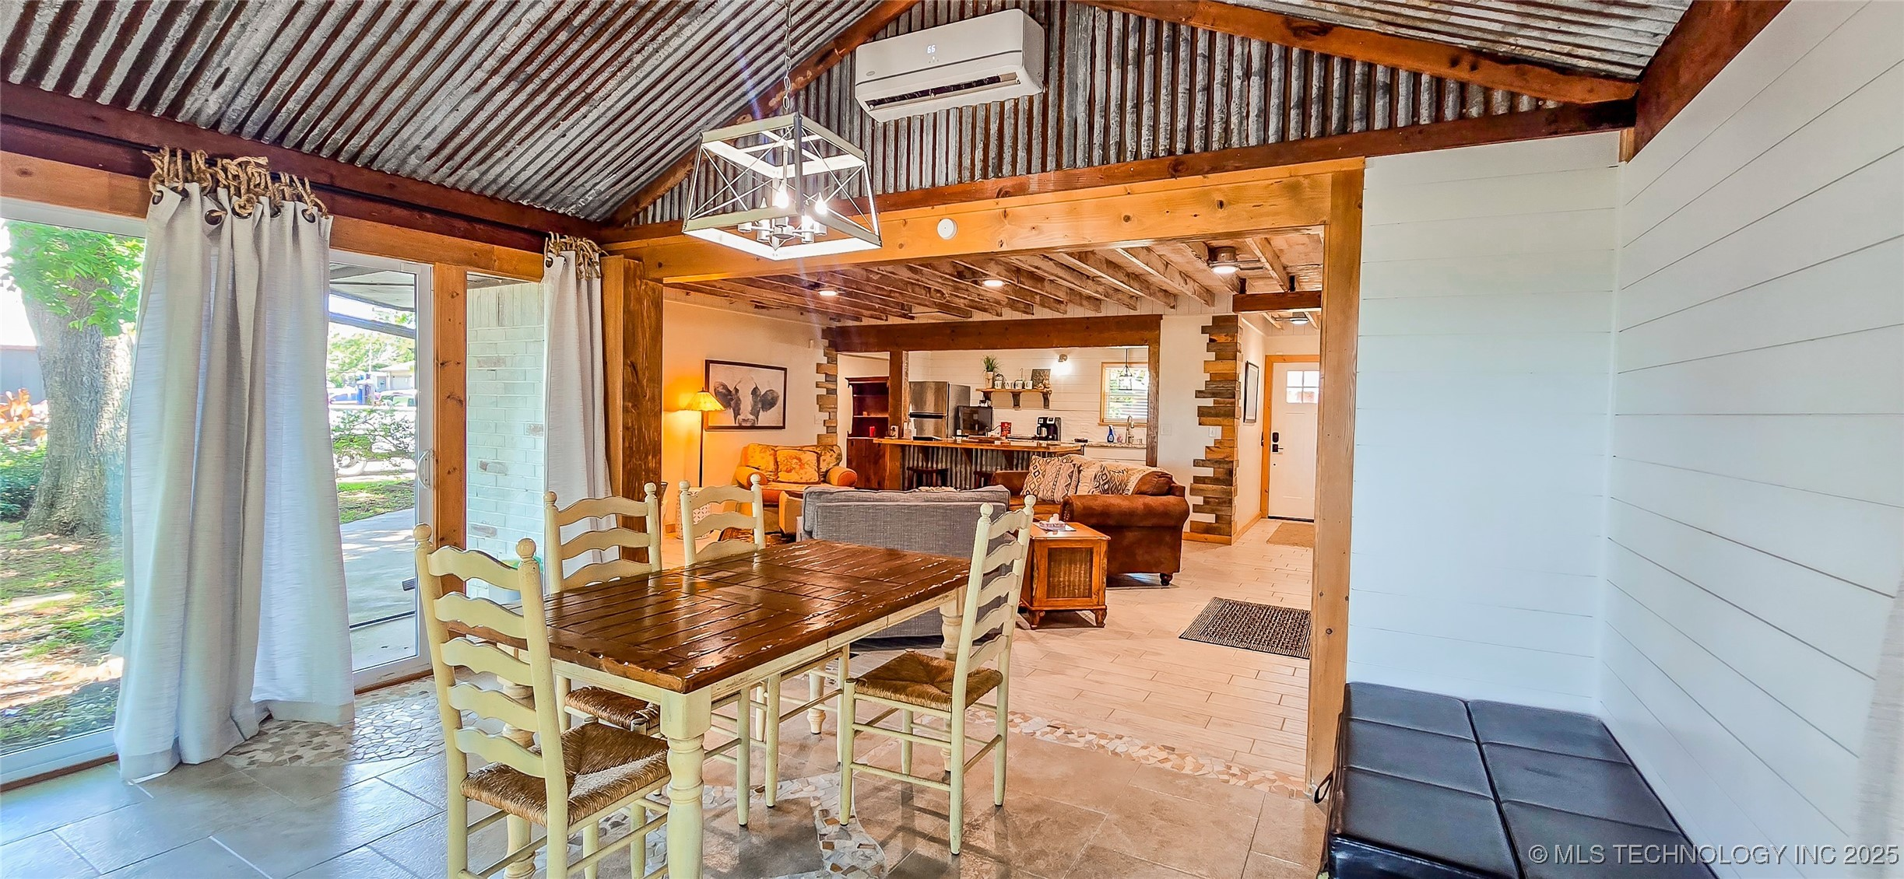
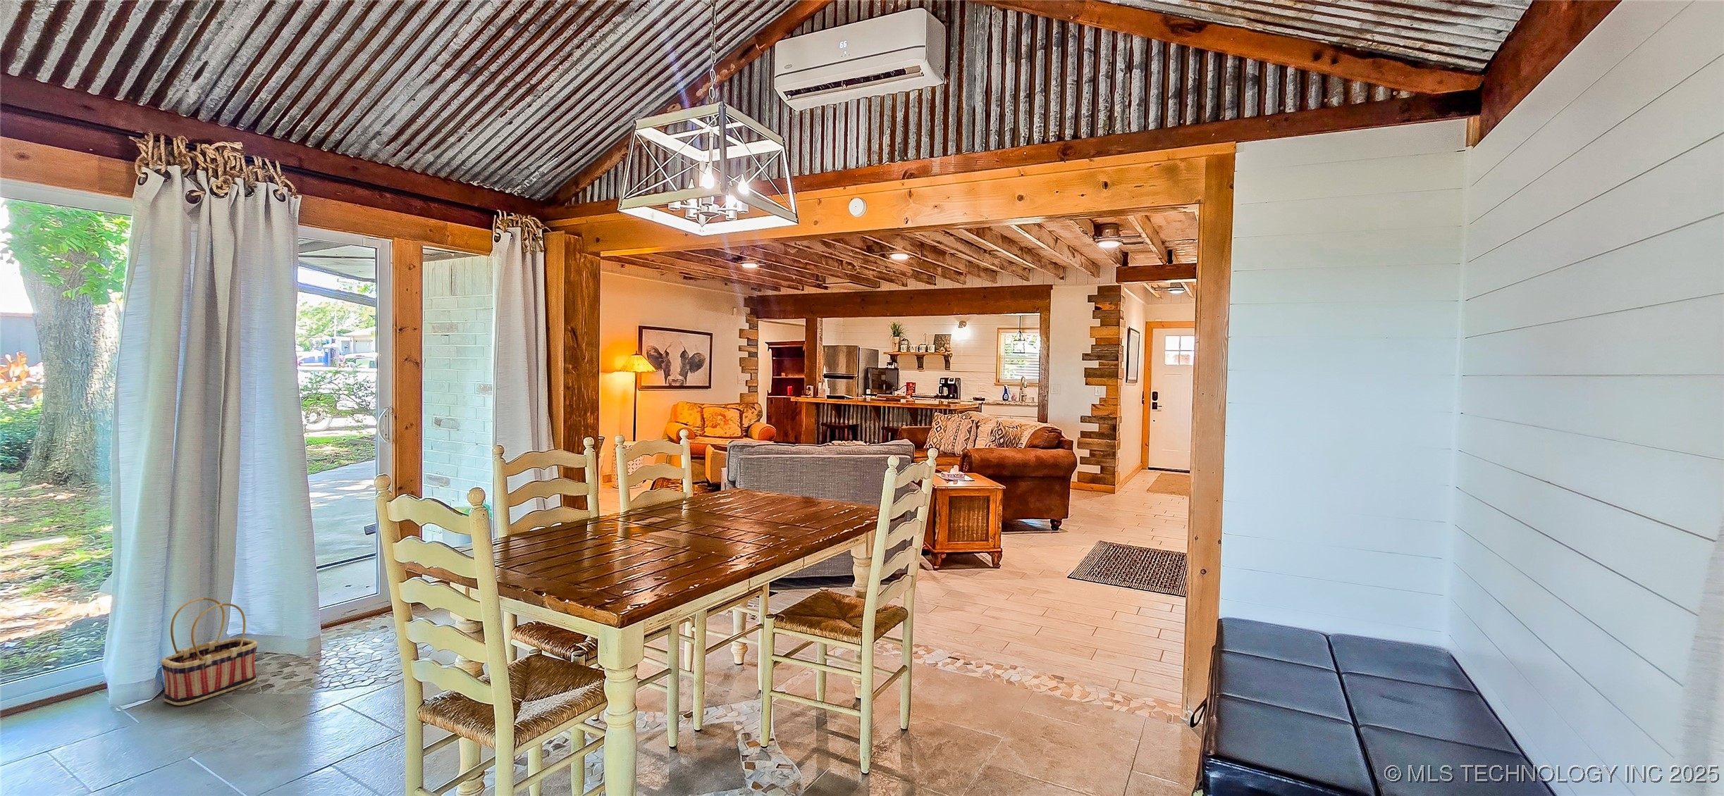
+ basket (210, 645)
